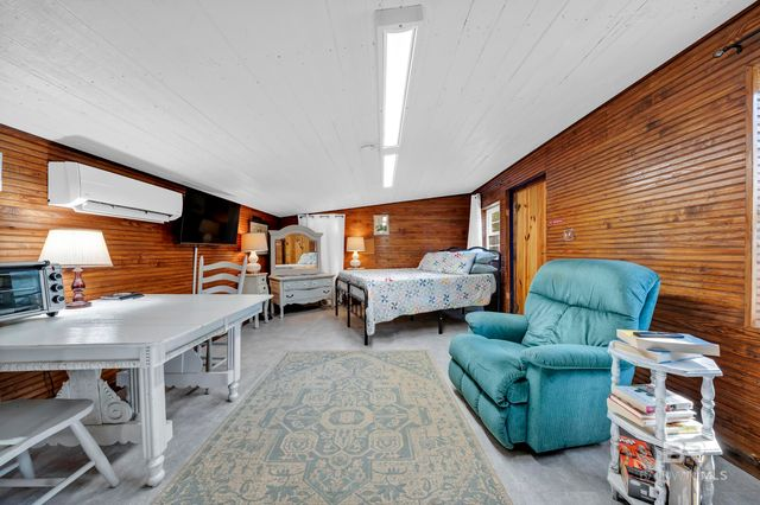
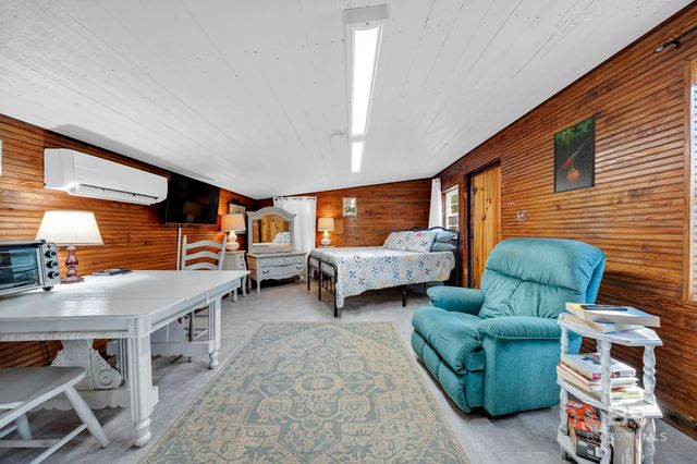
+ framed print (572, 158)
